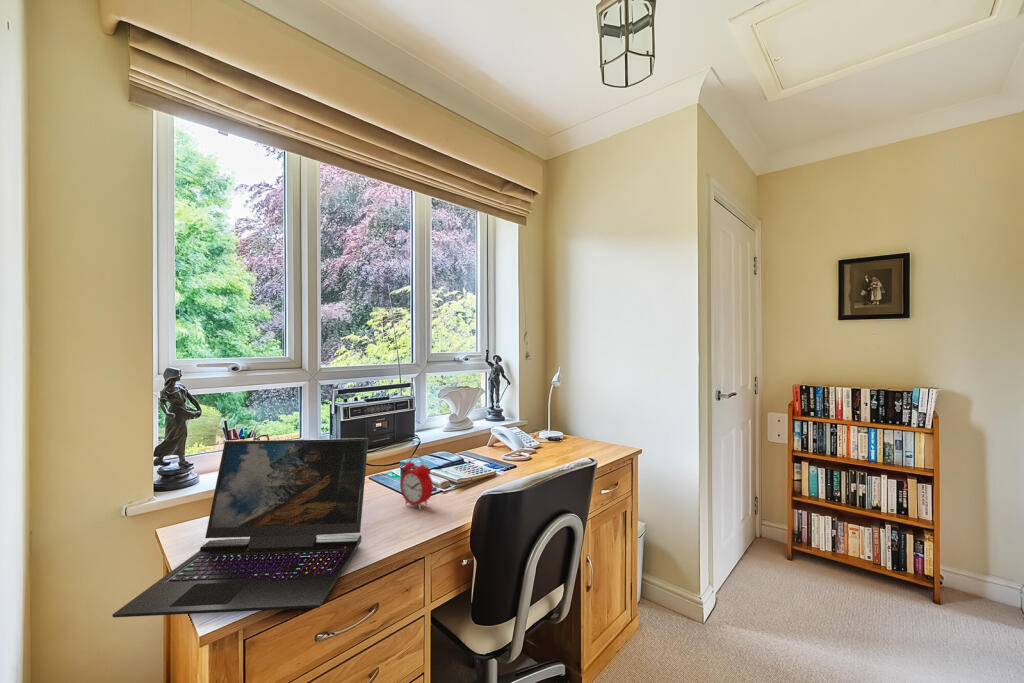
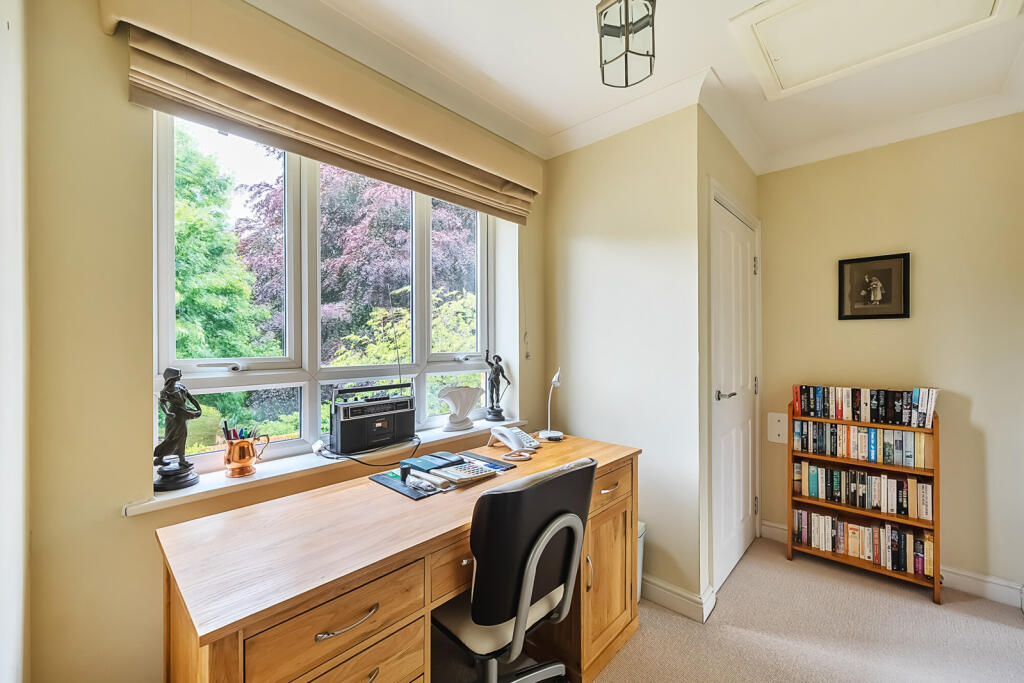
- laptop (265, 513)
- alarm clock (416, 480)
